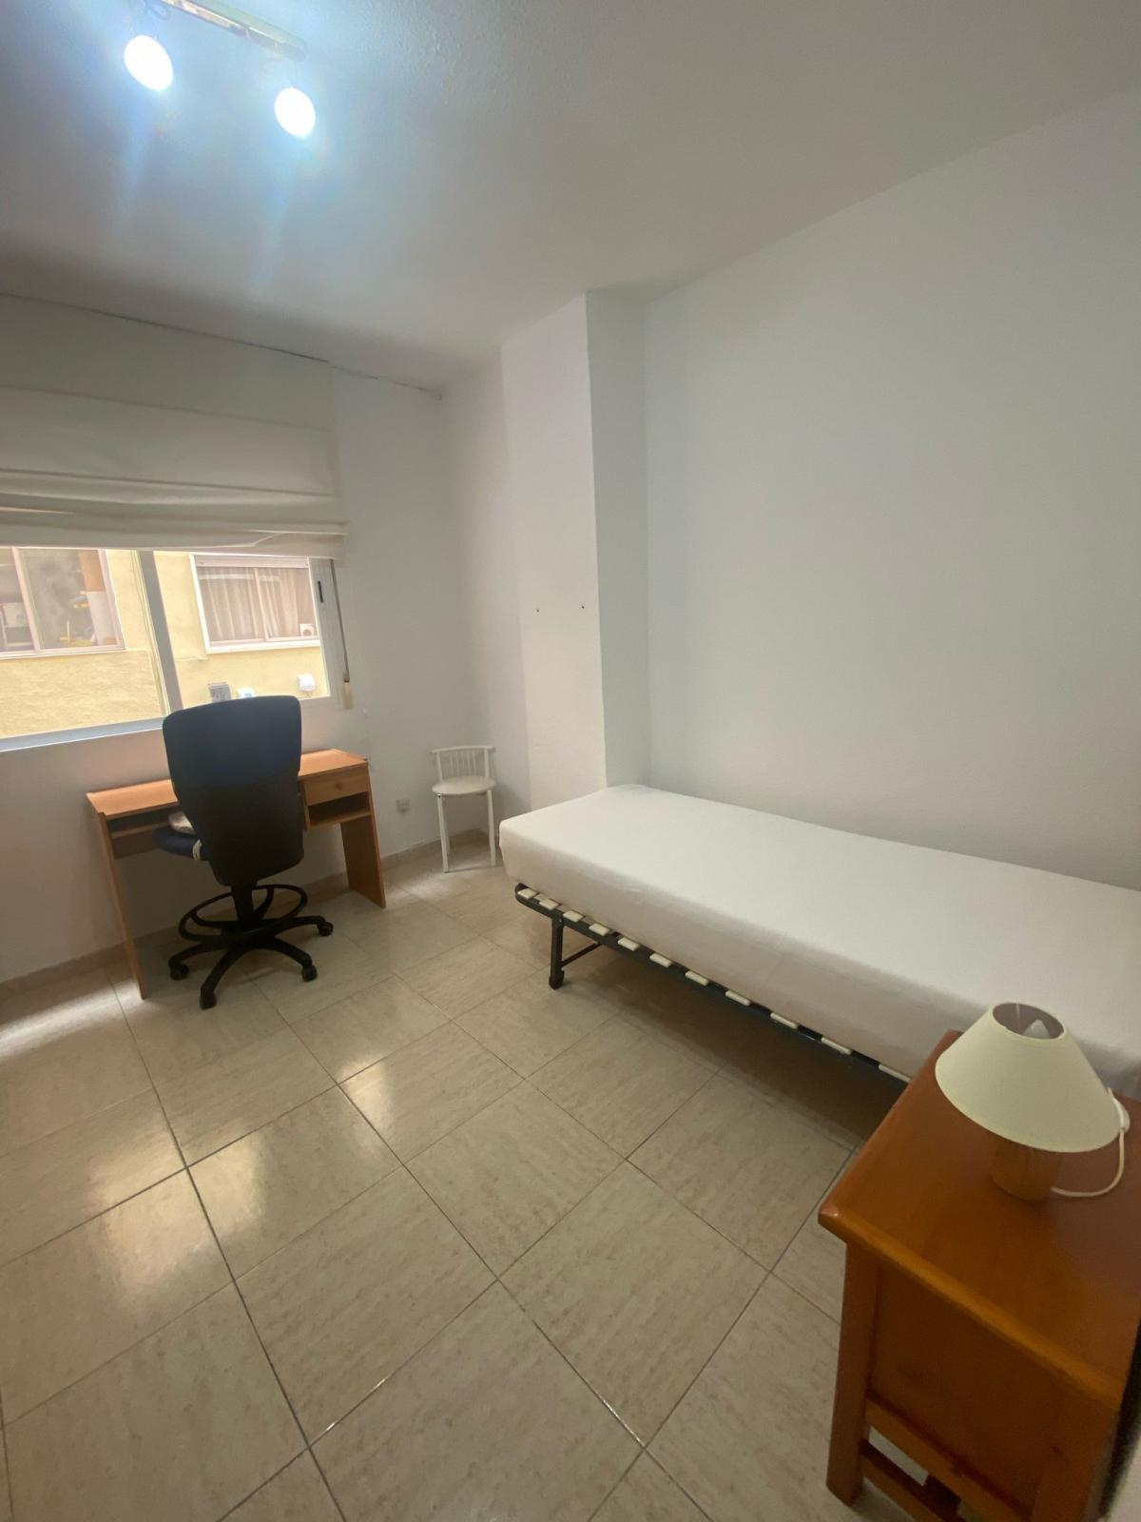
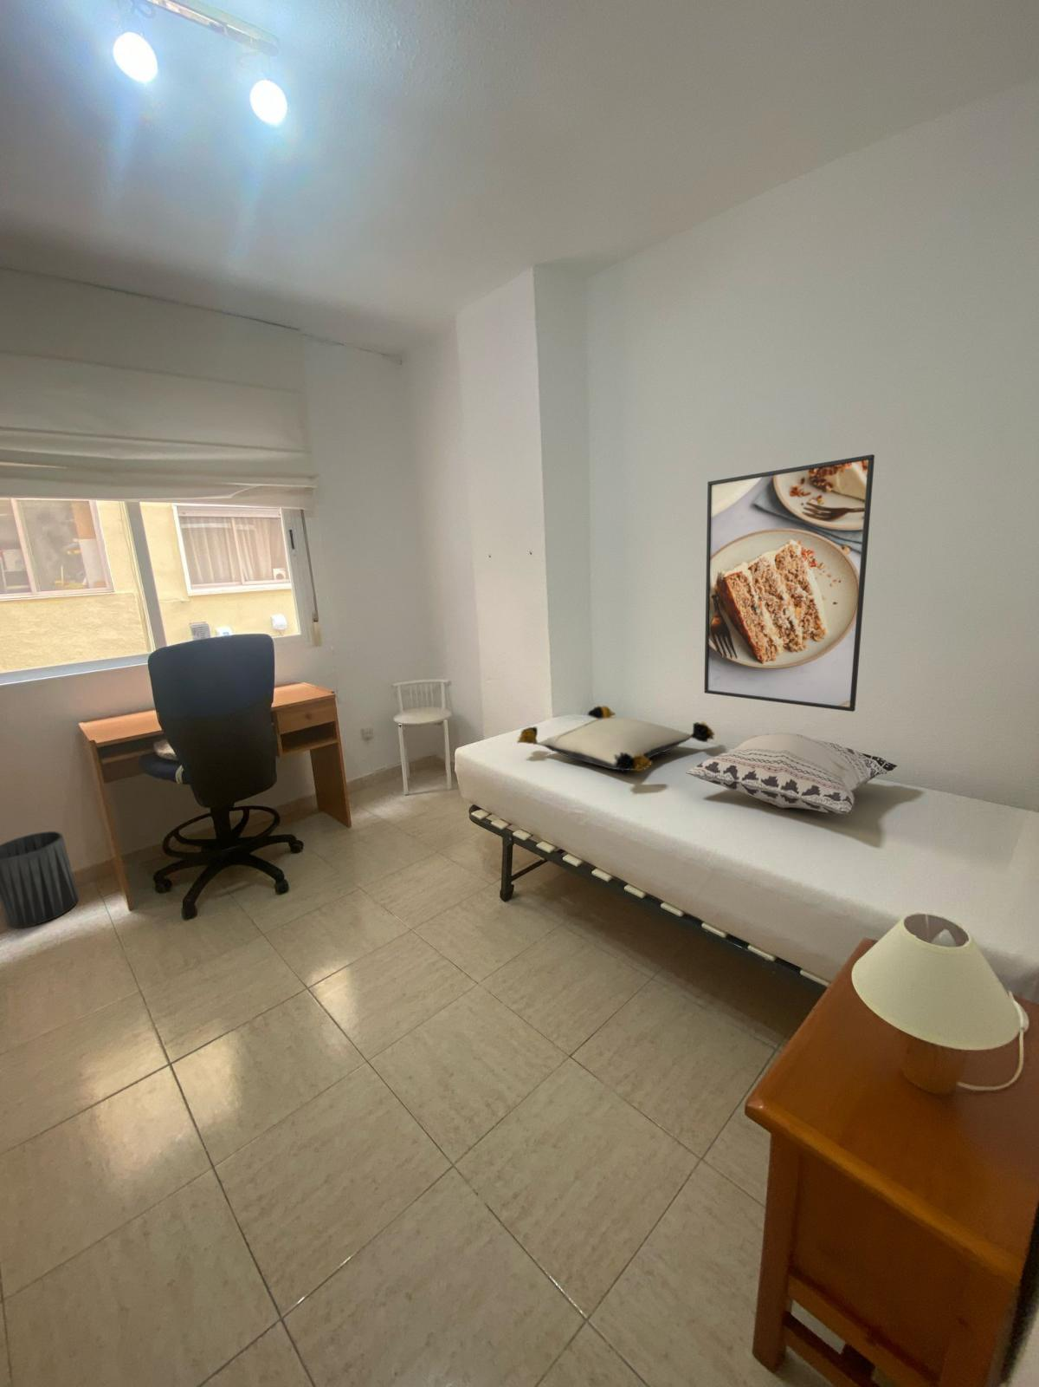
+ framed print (777, 591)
+ pillow (614, 740)
+ decorative pillow (790, 768)
+ trash can (35, 877)
